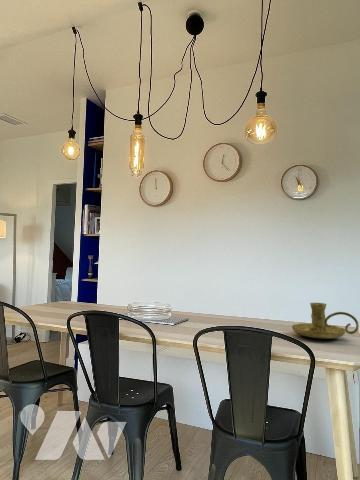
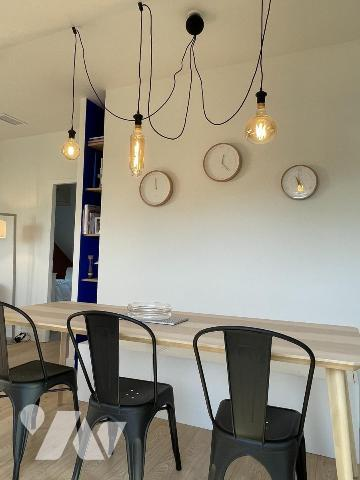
- candle holder (324, 320)
